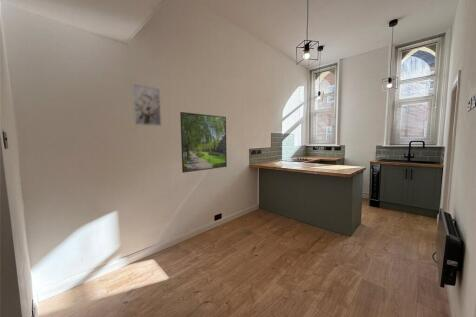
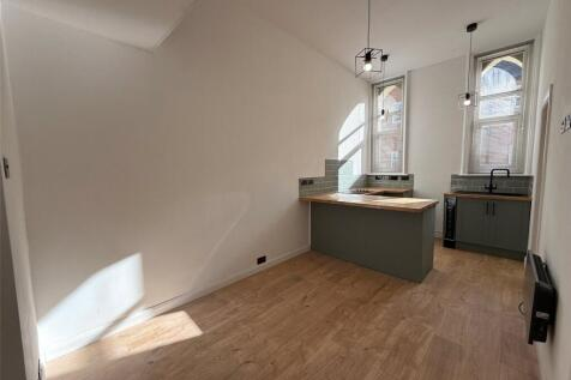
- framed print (205, 142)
- wall art (147, 106)
